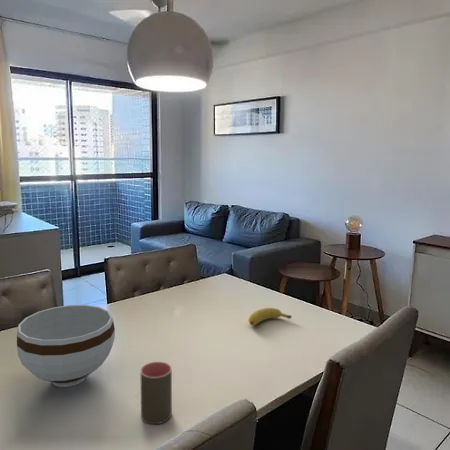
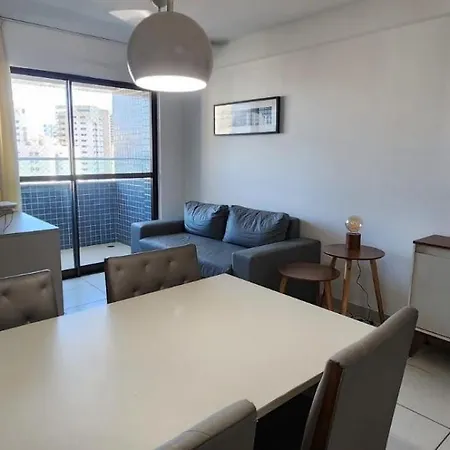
- bowl (68, 349)
- cup (156, 392)
- banana (266, 317)
